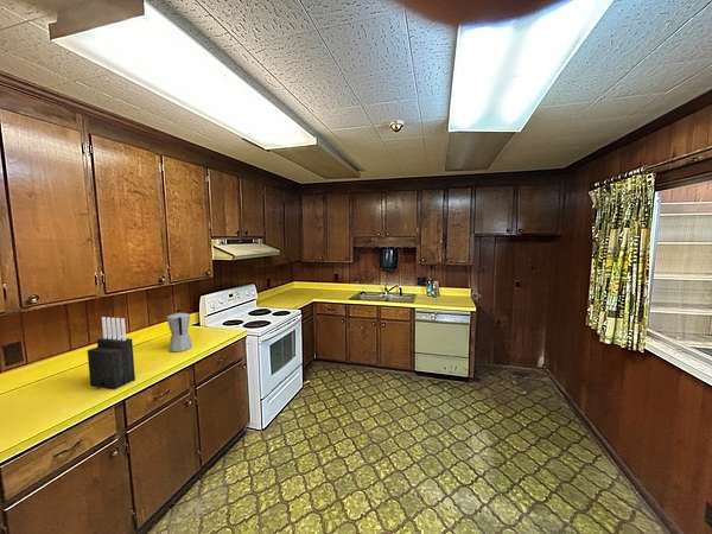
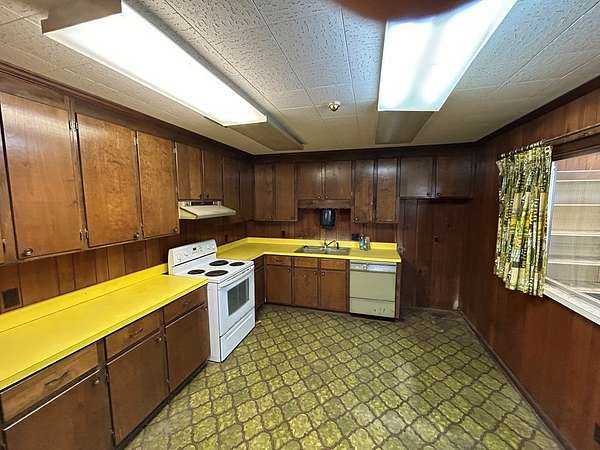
- knife block (108, 351)
- moka pot (179, 329)
